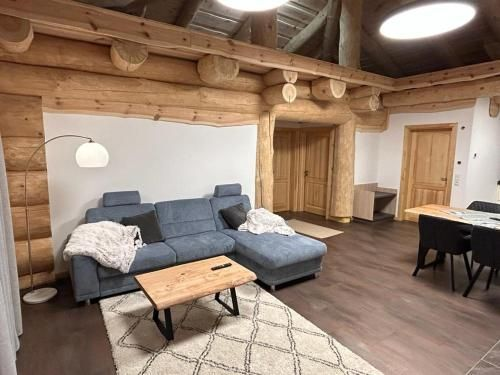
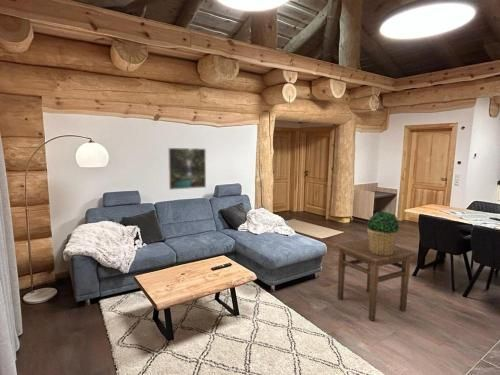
+ potted plant (382, 232)
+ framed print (187, 168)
+ side table (372, 276)
